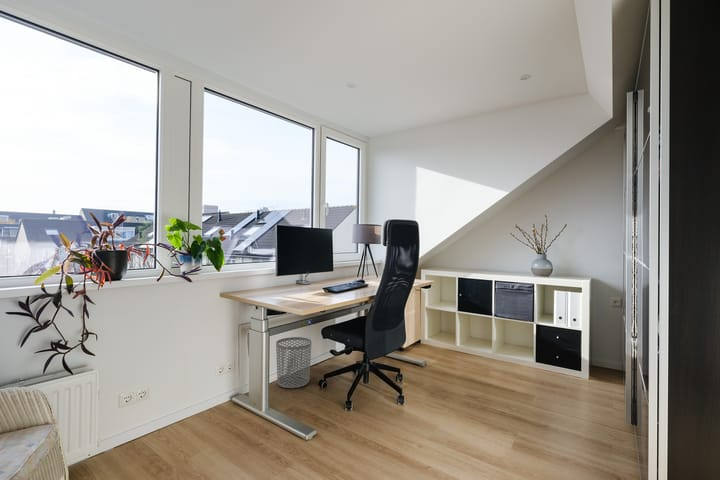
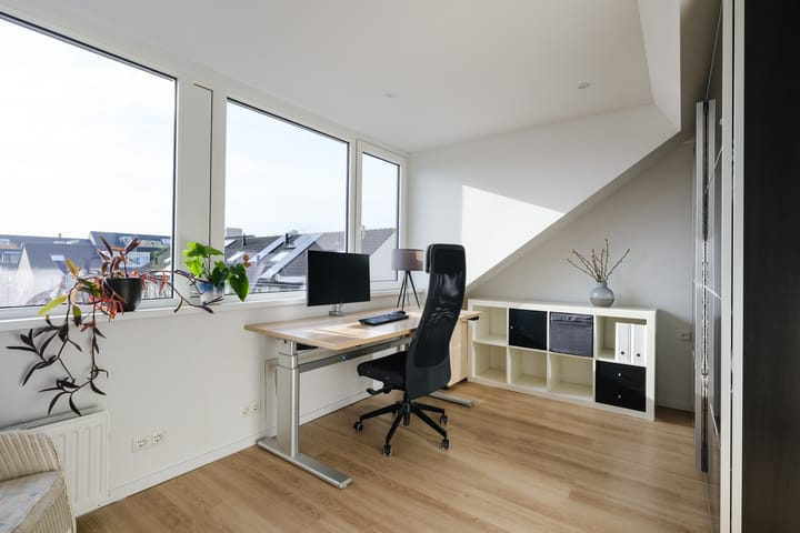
- waste bin (293, 362)
